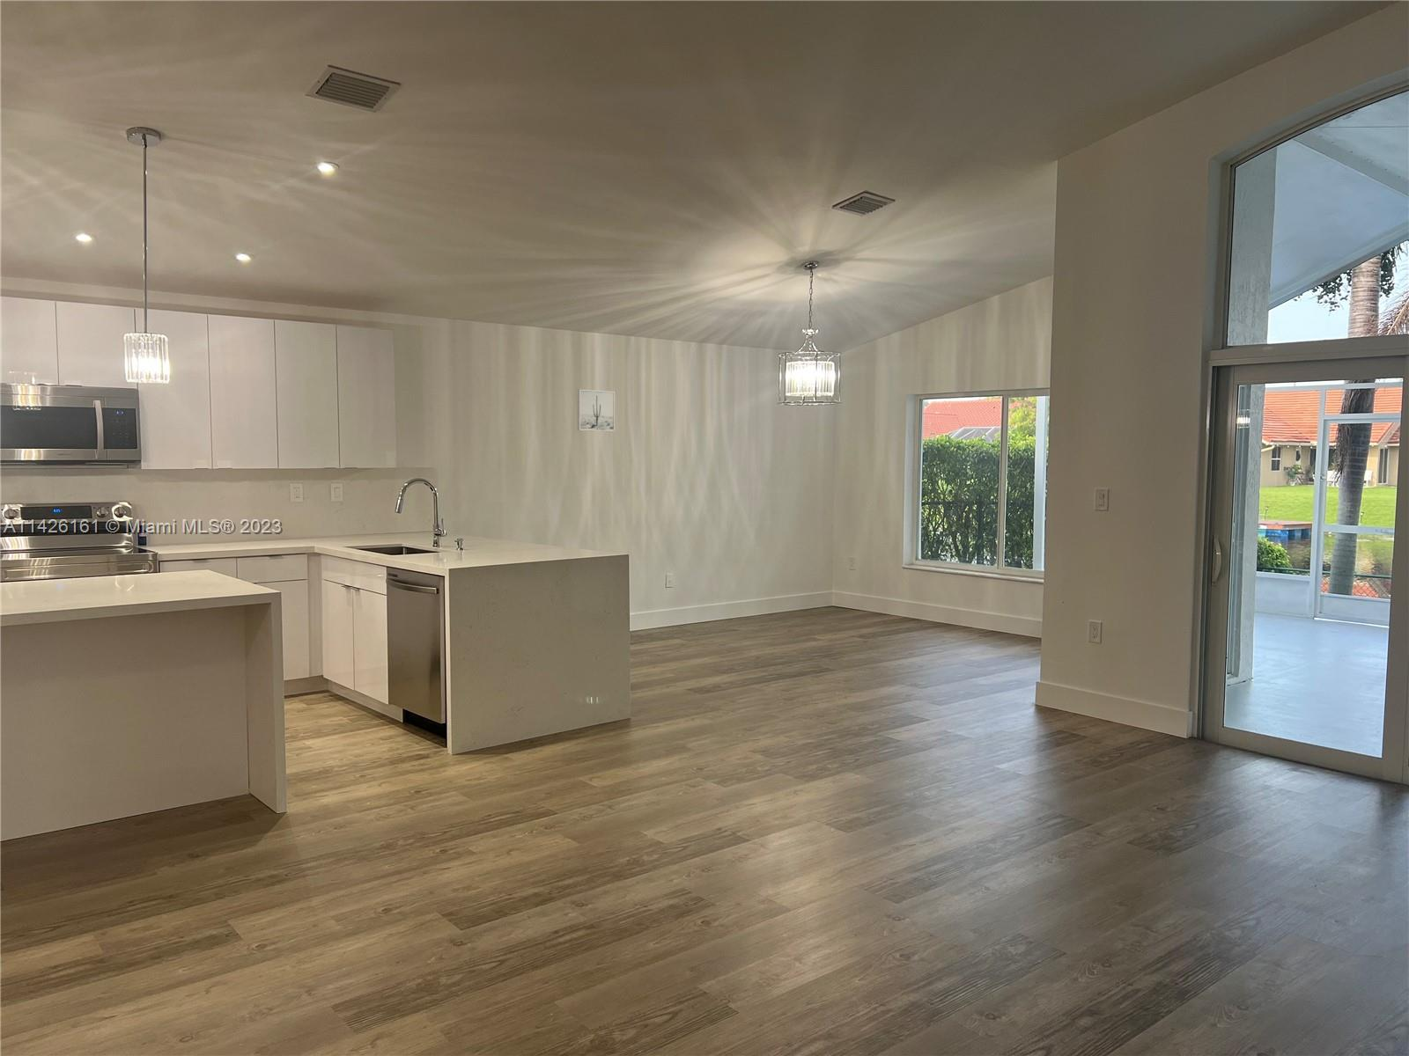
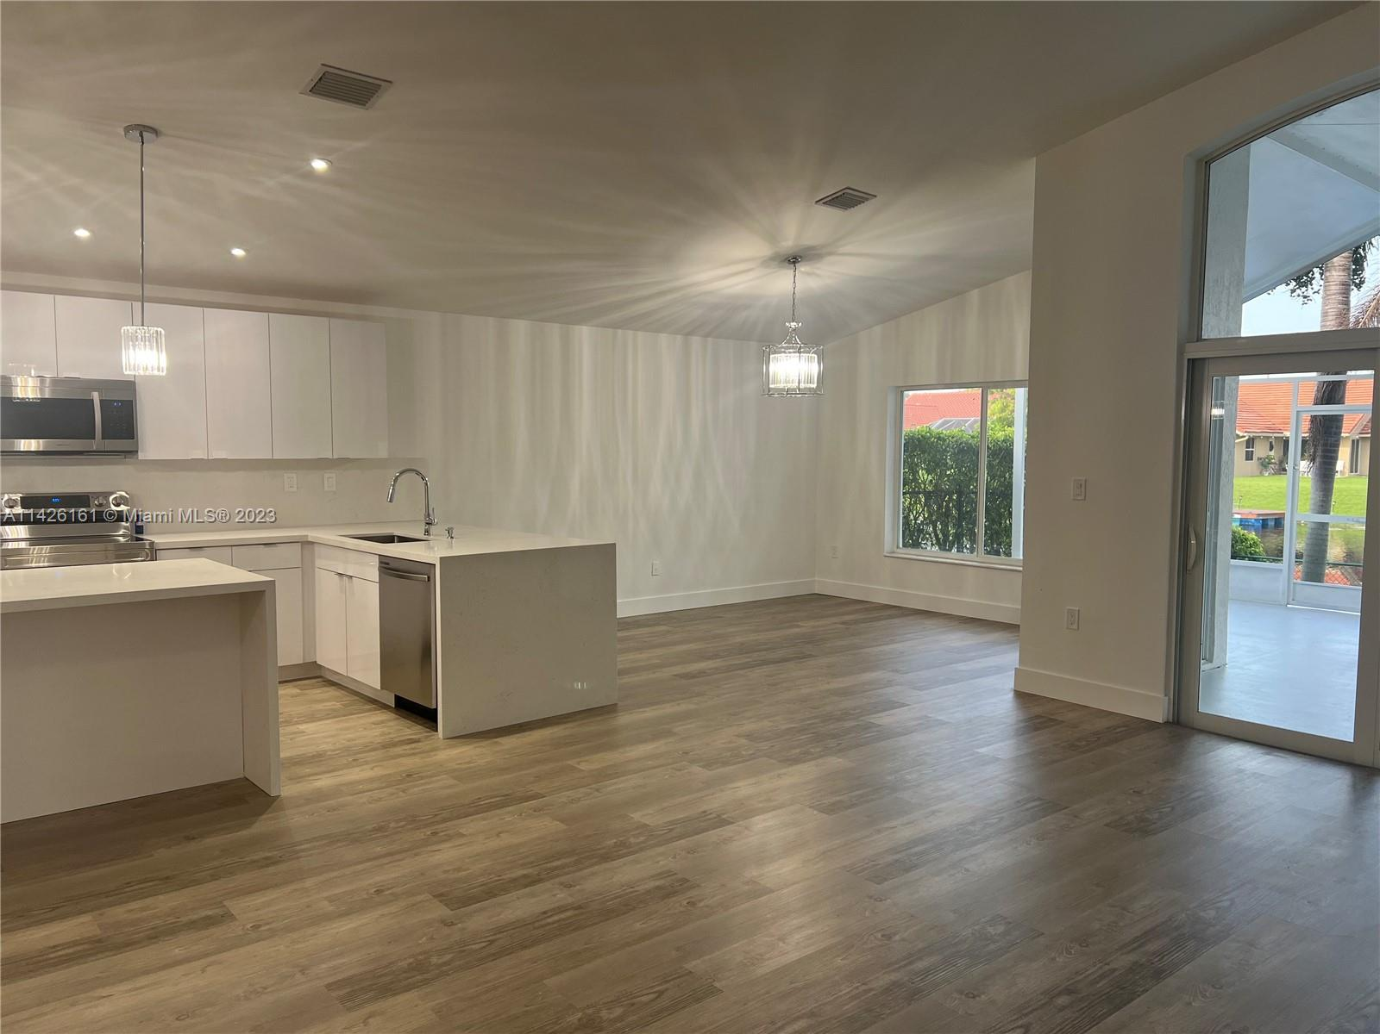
- wall art (596, 410)
